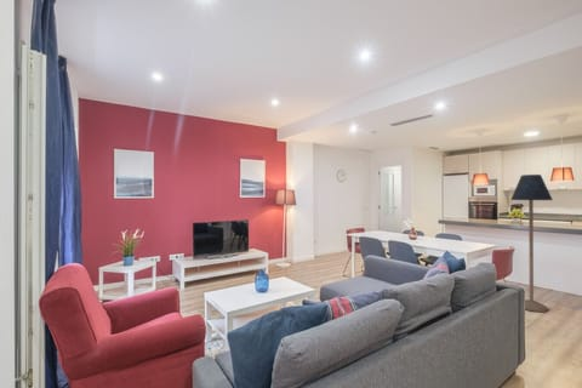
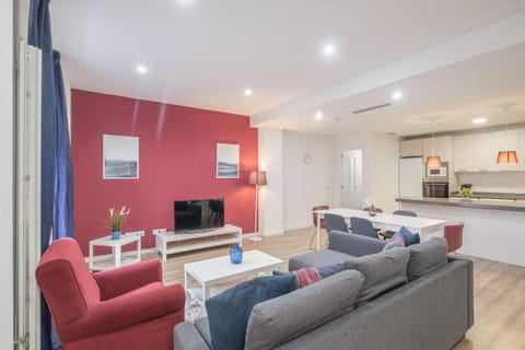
- floor lamp (531, 240)
